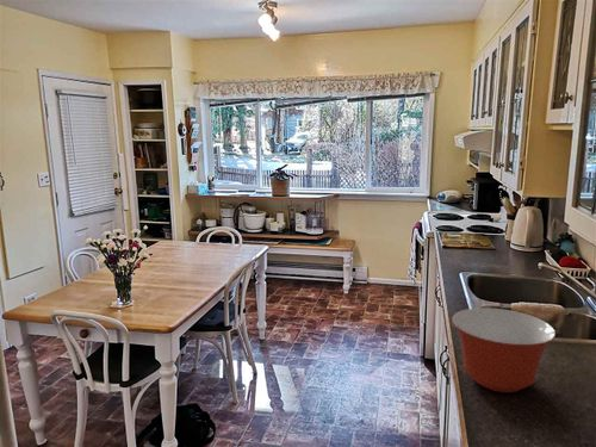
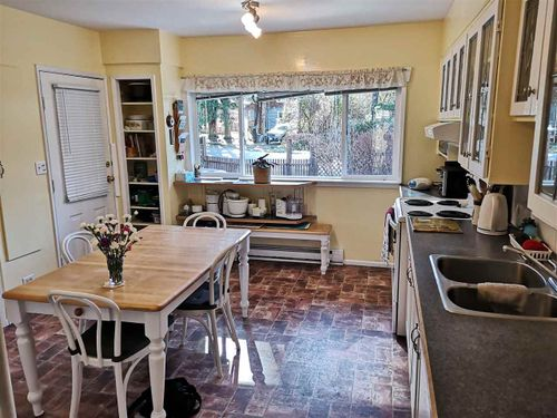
- mixing bowl (499, 352)
